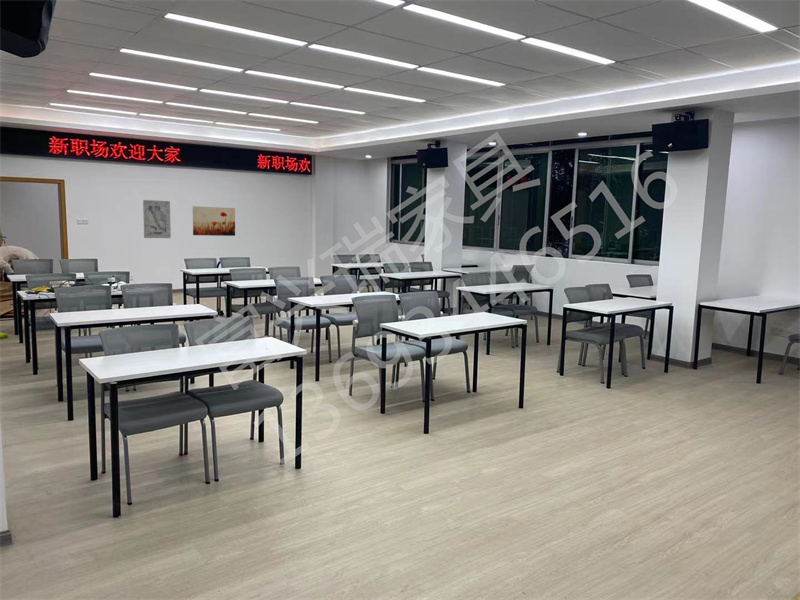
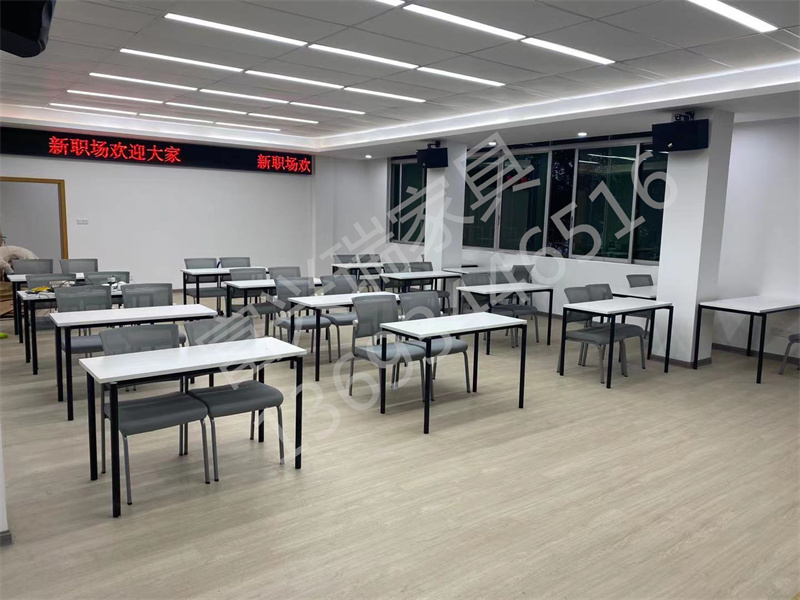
- wall art (214, 221)
- wall art (157, 219)
